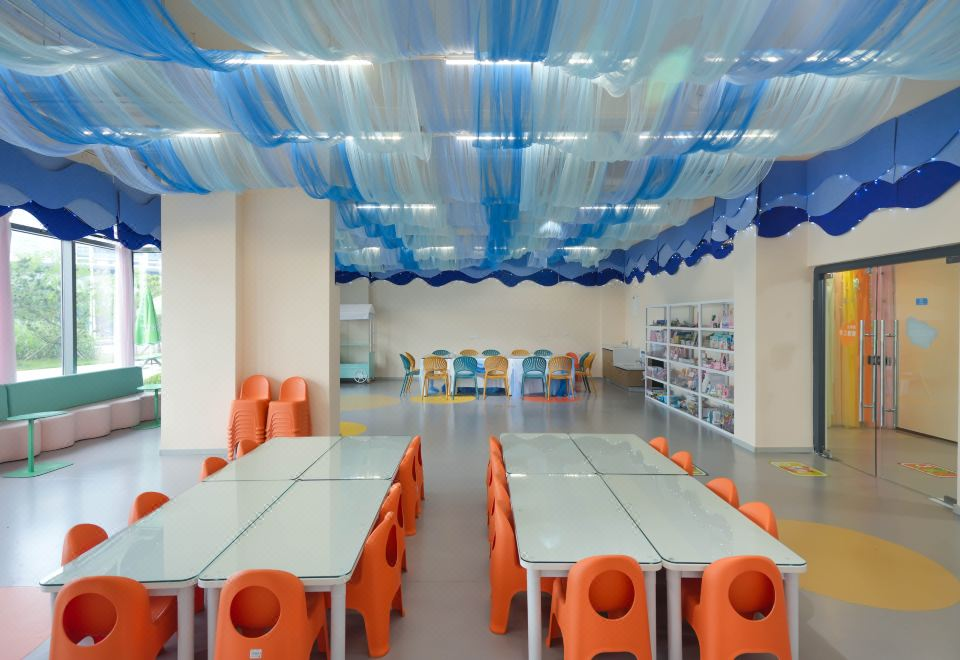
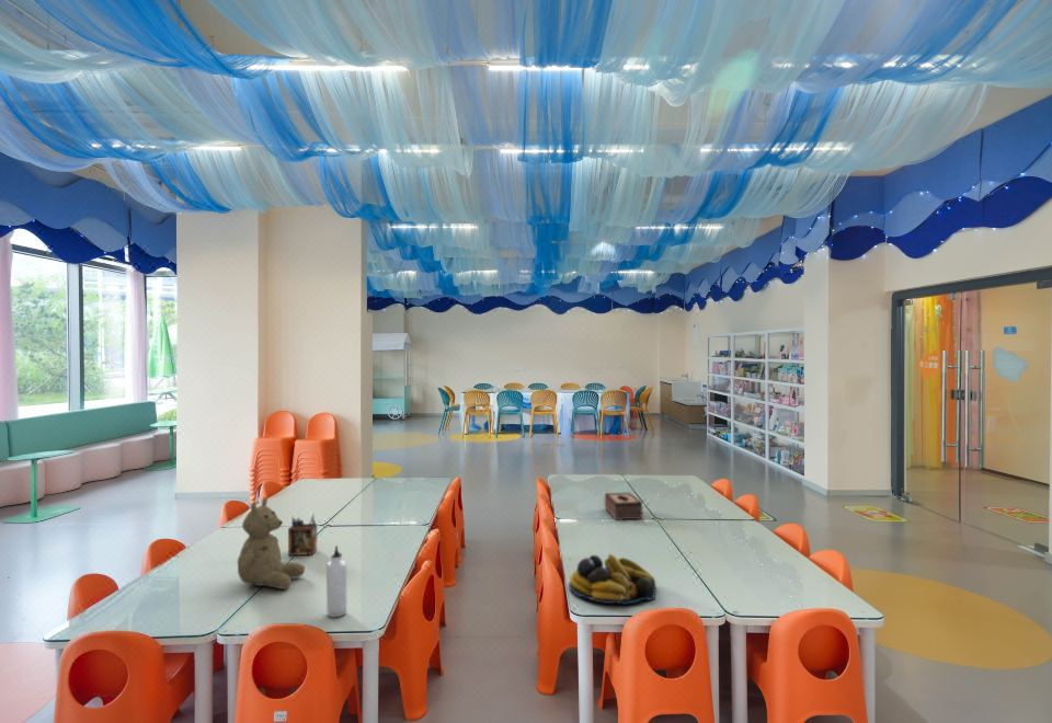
+ fruit bowl (611, 572)
+ tissue box (622, 505)
+ teddy bear (271, 540)
+ desk organizer (302, 533)
+ water bottle (336, 579)
